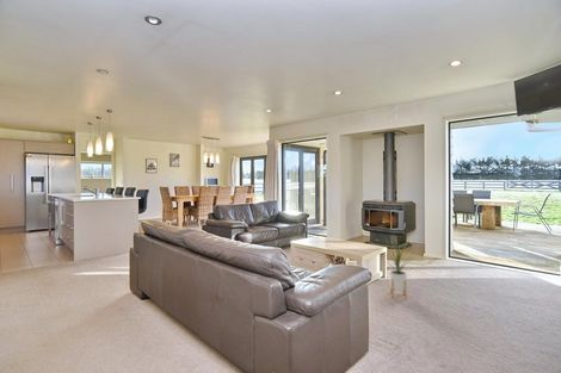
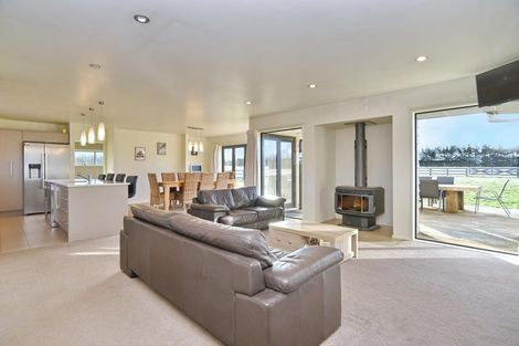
- house plant (399, 265)
